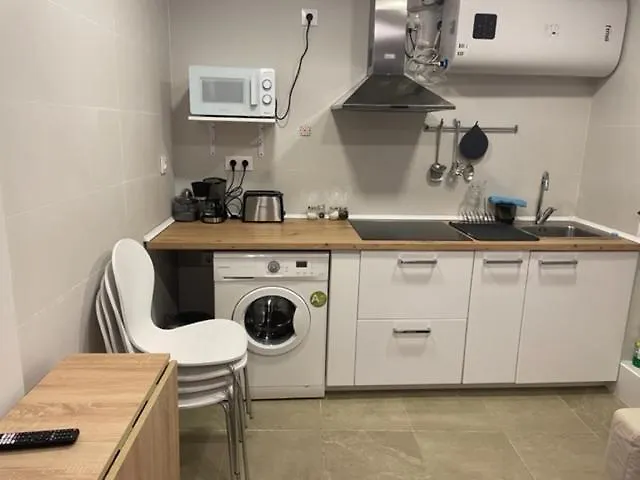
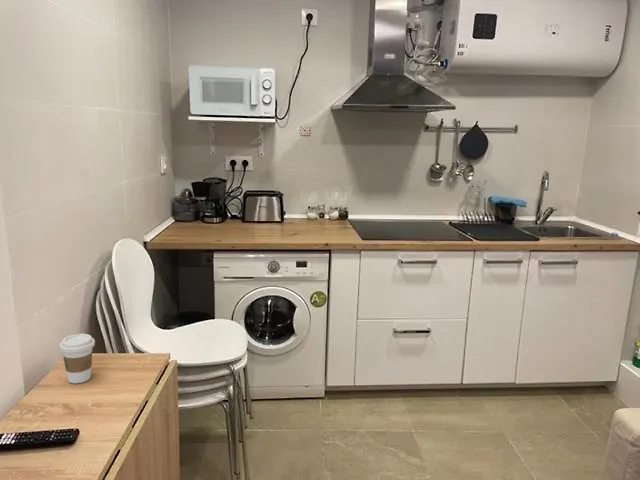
+ coffee cup (78, 358)
